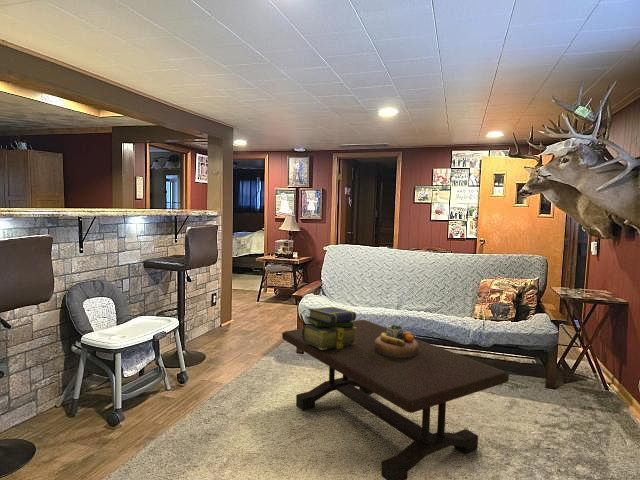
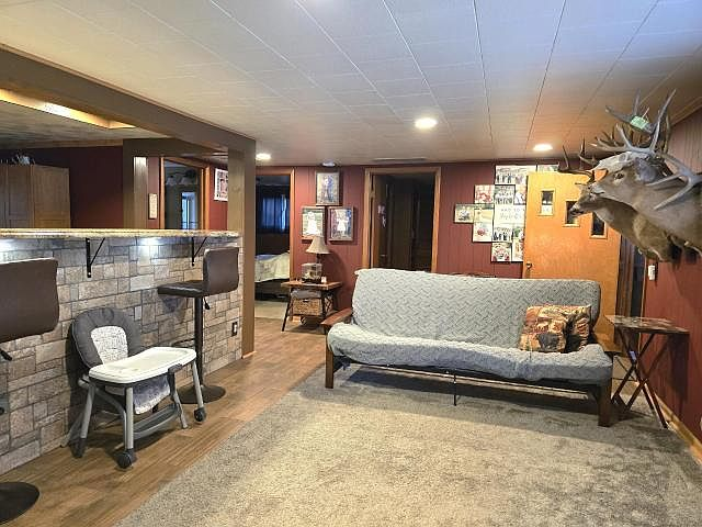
- decorative bowl (396, 337)
- stack of books (330, 325)
- coffee table (379, 387)
